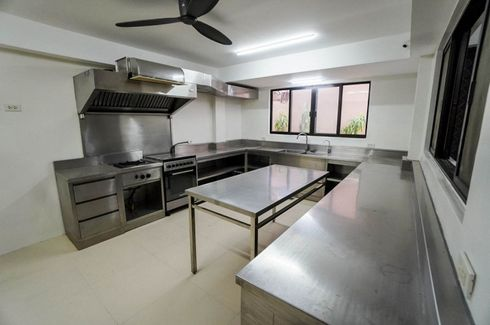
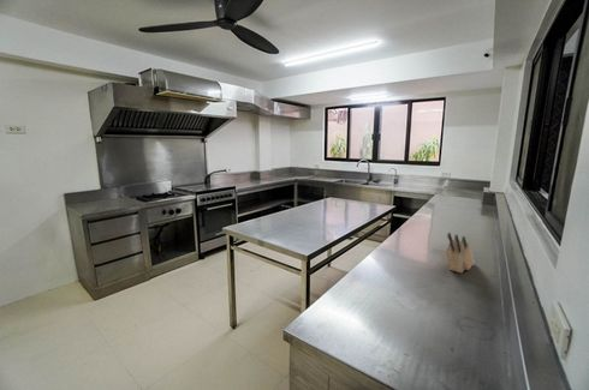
+ knife block (460, 248)
